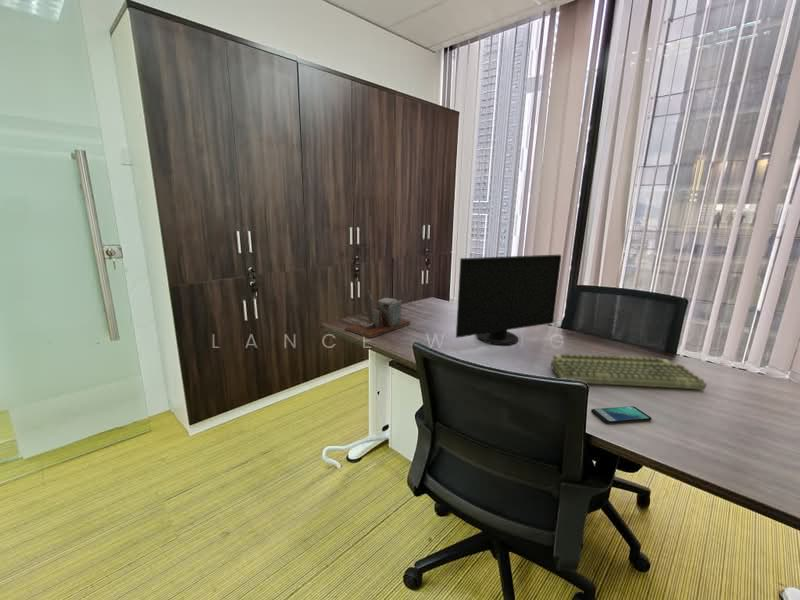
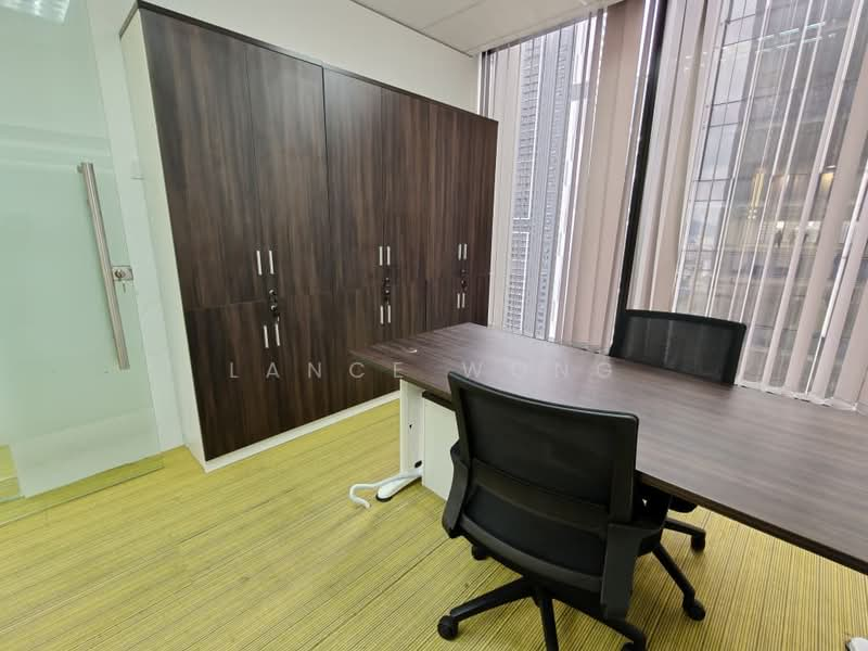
- smartphone (620, 414)
- desk organizer (378, 308)
- computer monitor (499, 297)
- computer keyboard (620, 370)
